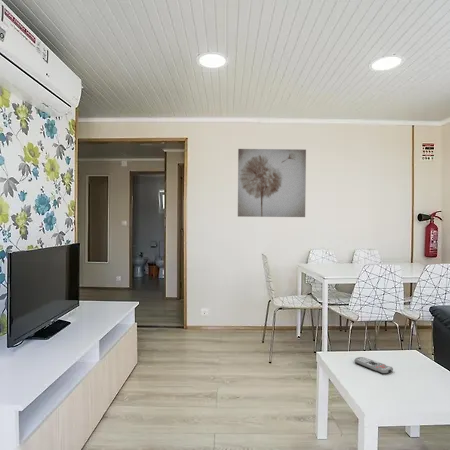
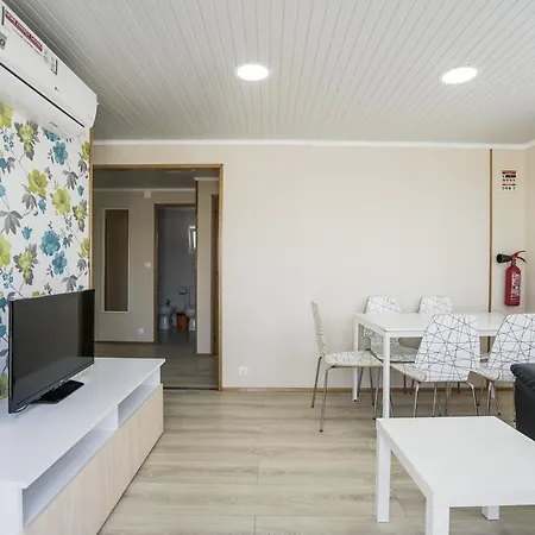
- remote control (372, 365)
- wall art (271, 183)
